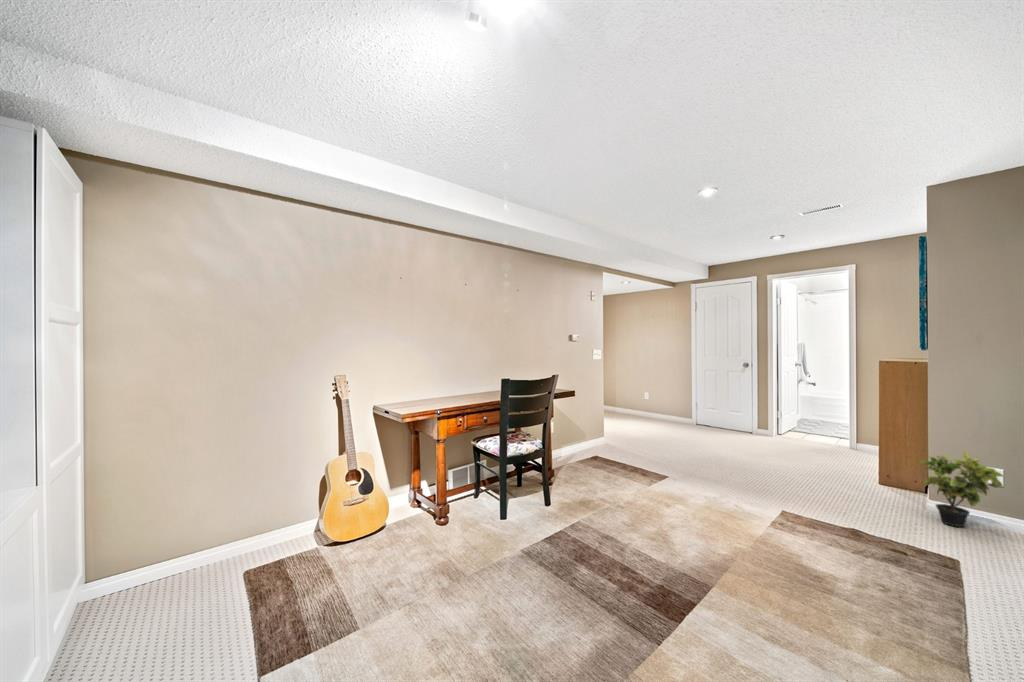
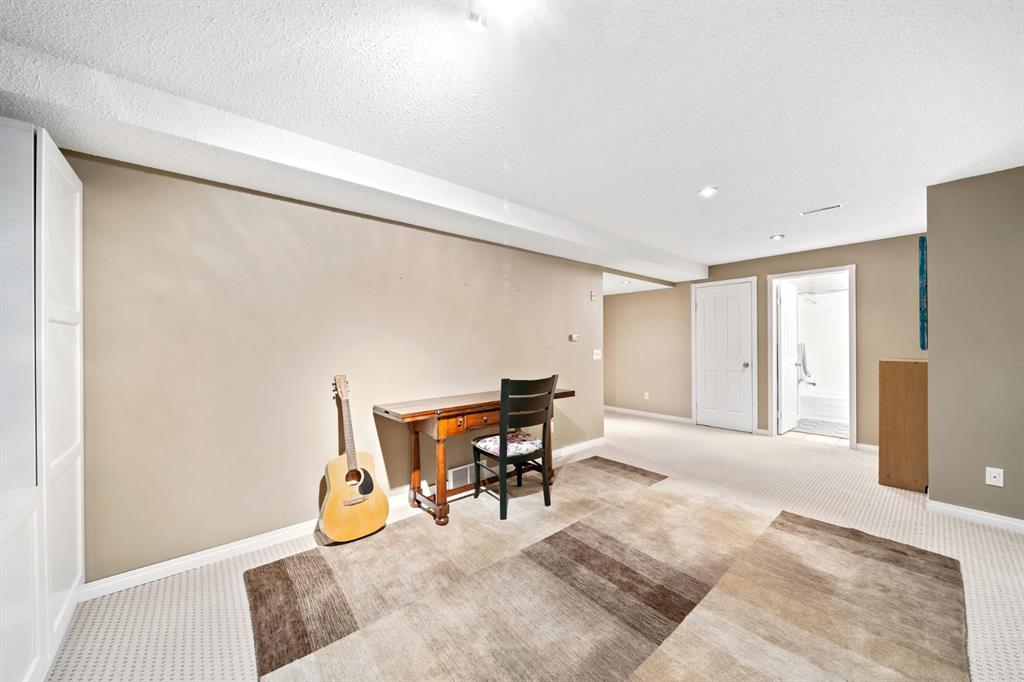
- potted plant (959, 489)
